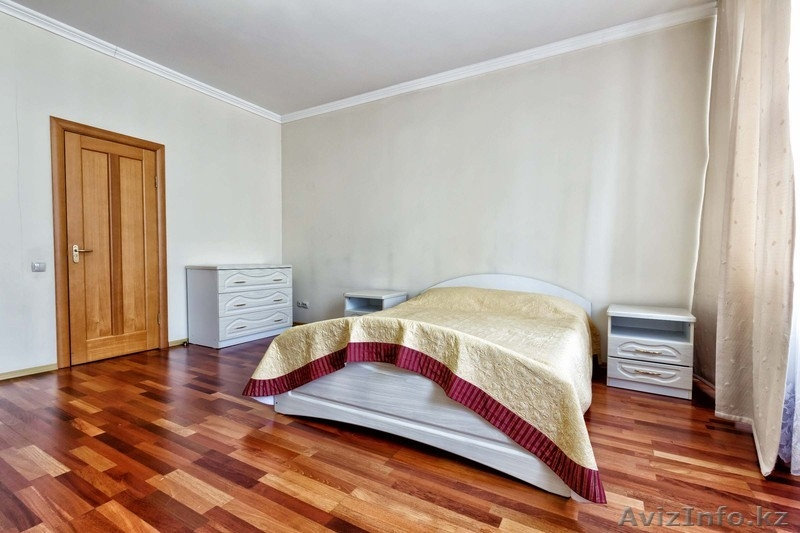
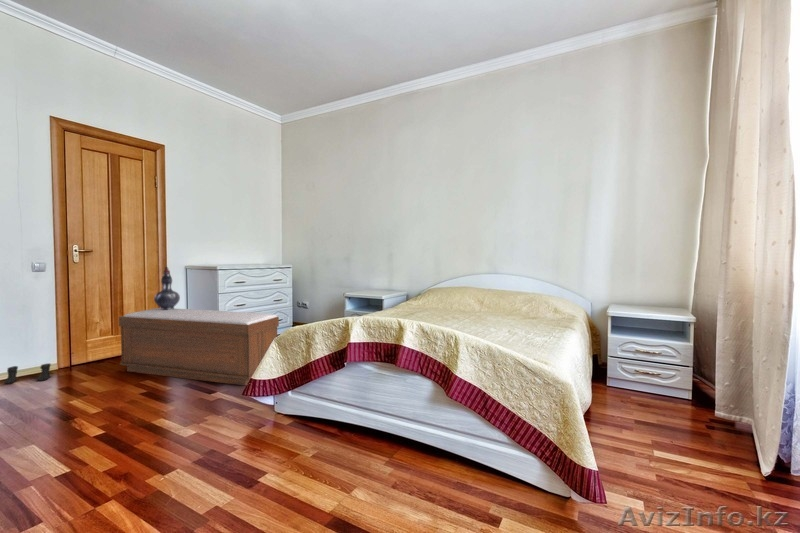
+ bench (200, 341)
+ boots (16, 373)
+ decorative vase (166, 288)
